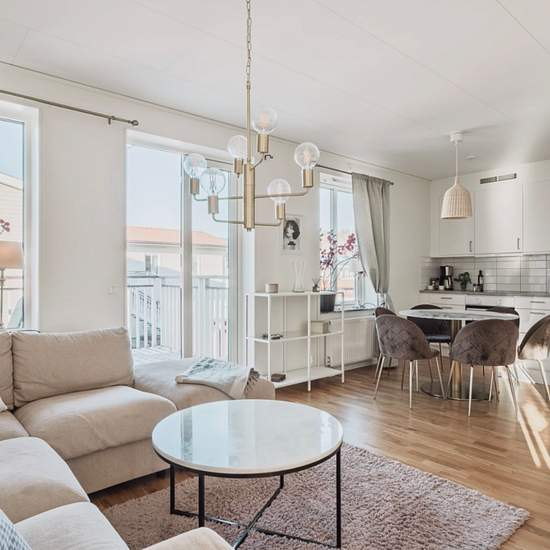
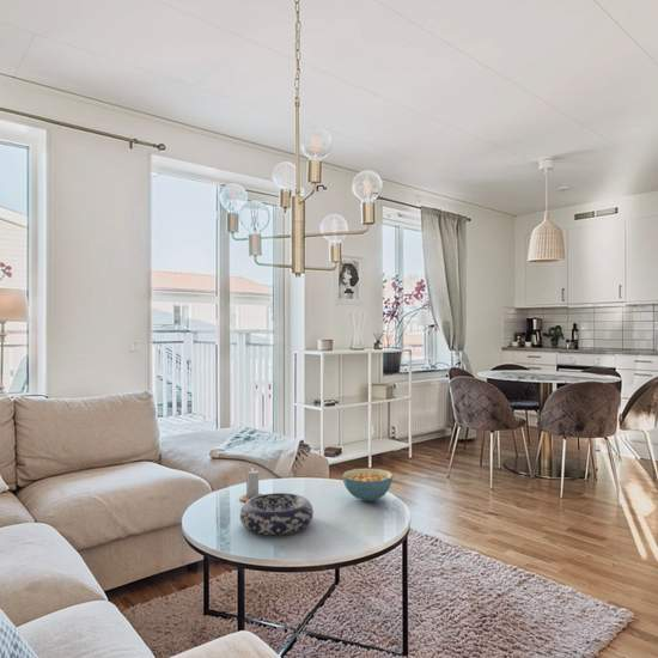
+ cereal bowl (367, 487)
+ candle (252, 479)
+ decorative bowl (276, 513)
